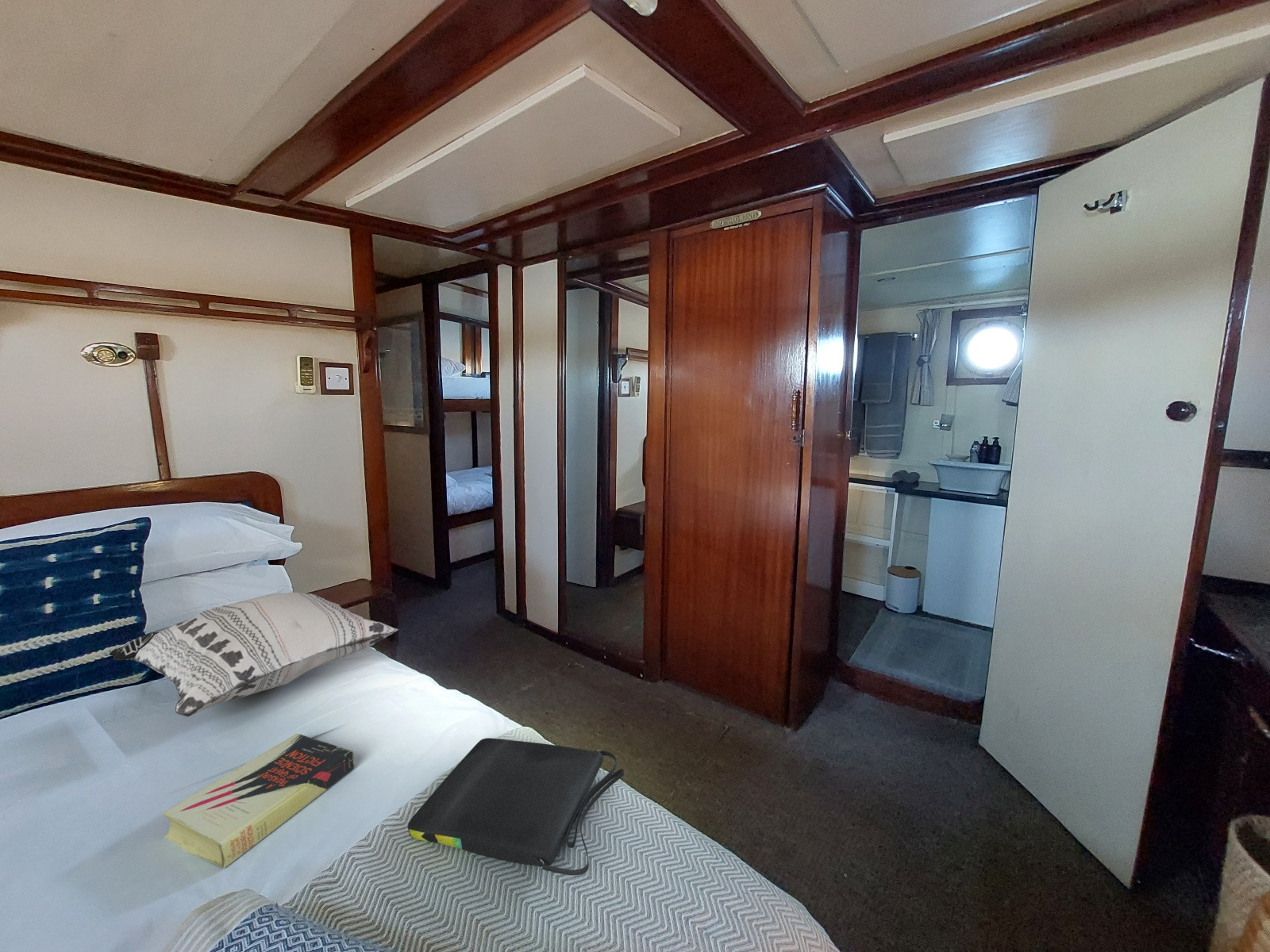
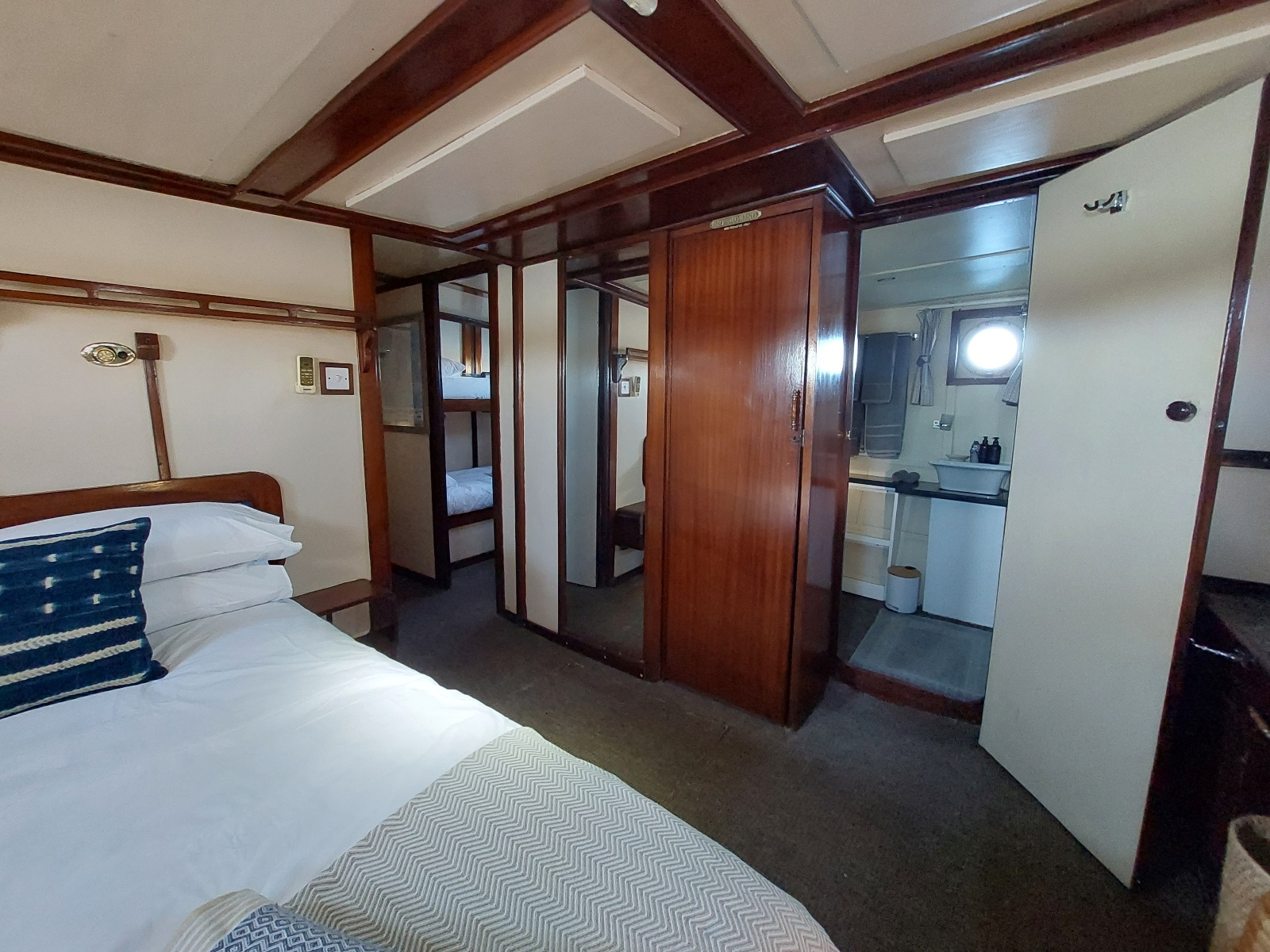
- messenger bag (525, 795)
- book (265, 790)
- decorative pillow (261, 639)
